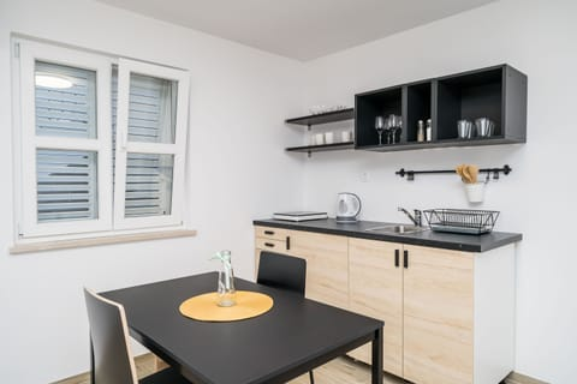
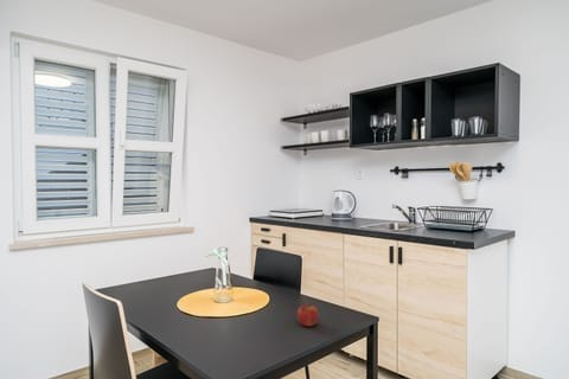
+ fruit (307, 314)
